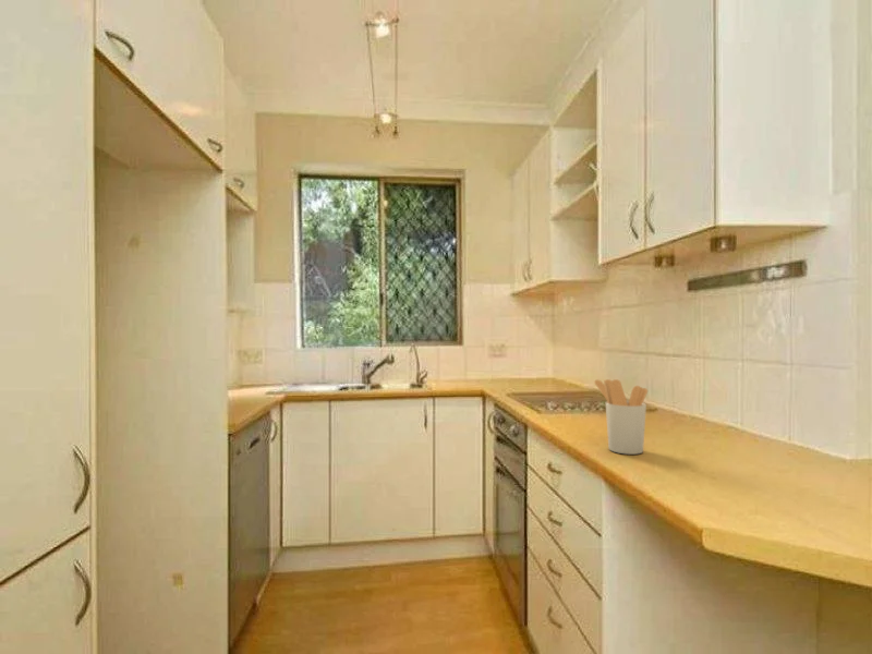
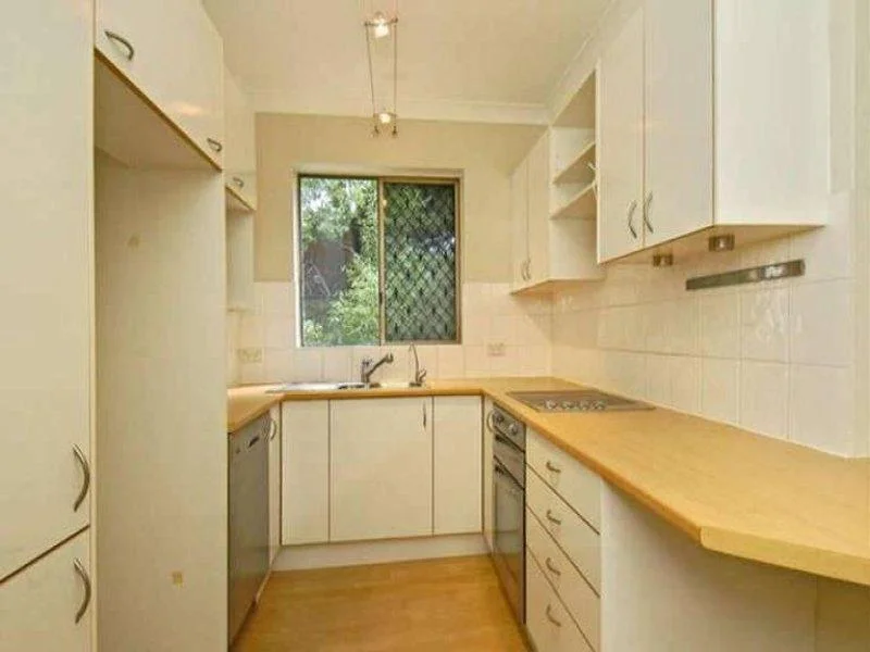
- utensil holder (619, 413)
